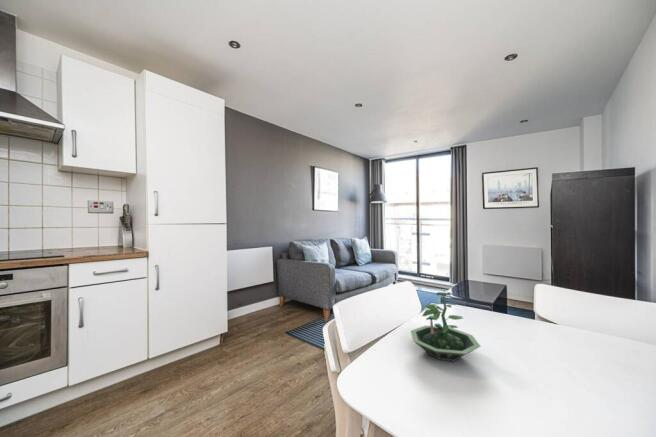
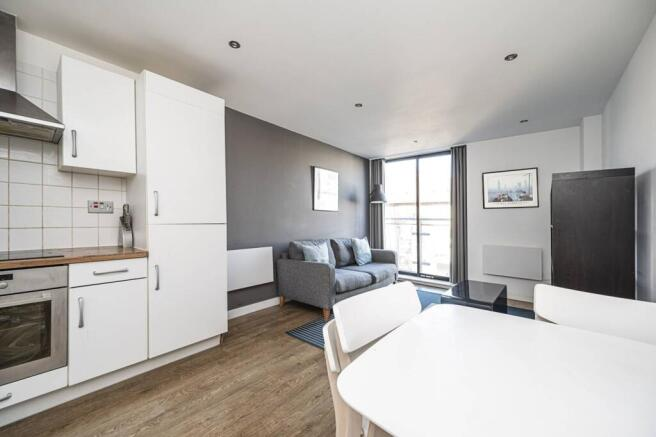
- terrarium (443, 303)
